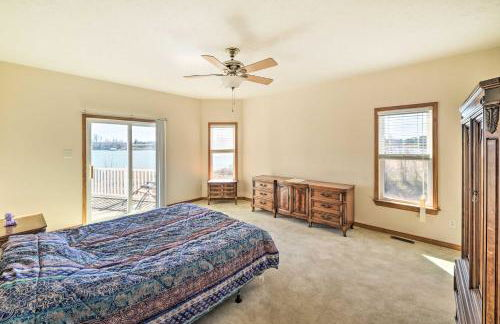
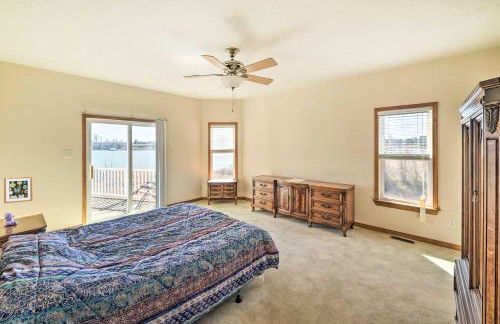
+ wall art (18, 189)
